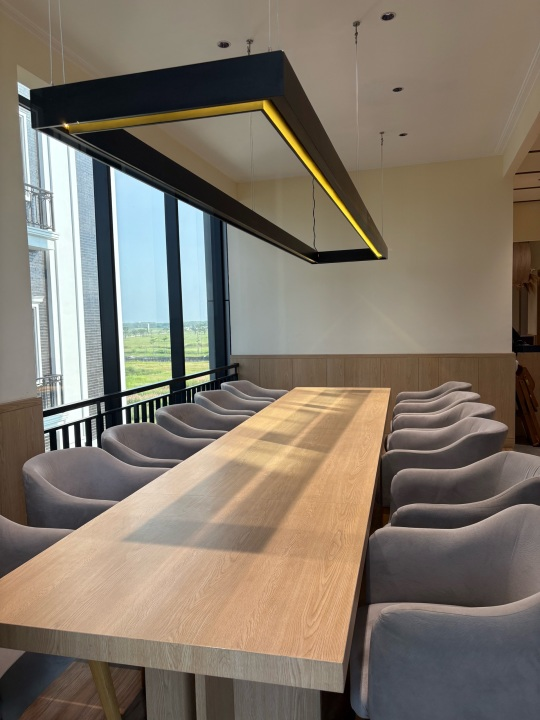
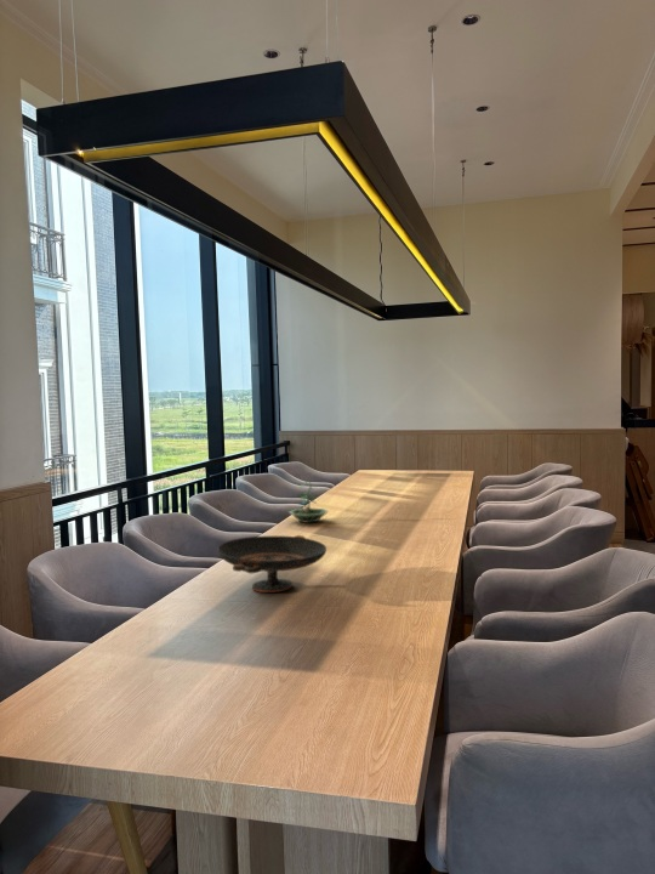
+ terrarium (308, 490)
+ decorative bowl (272, 566)
